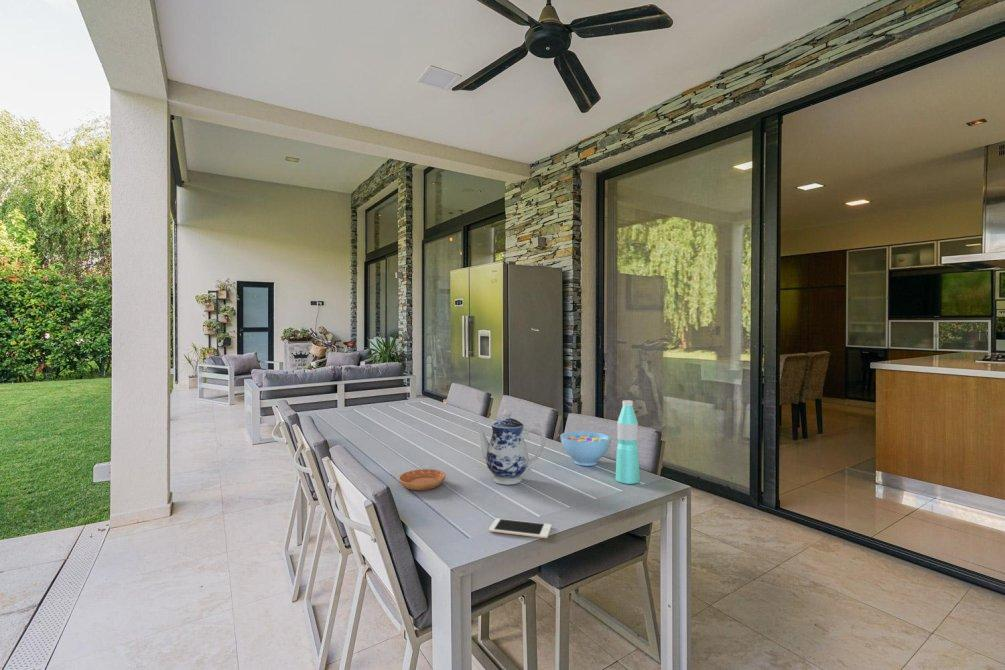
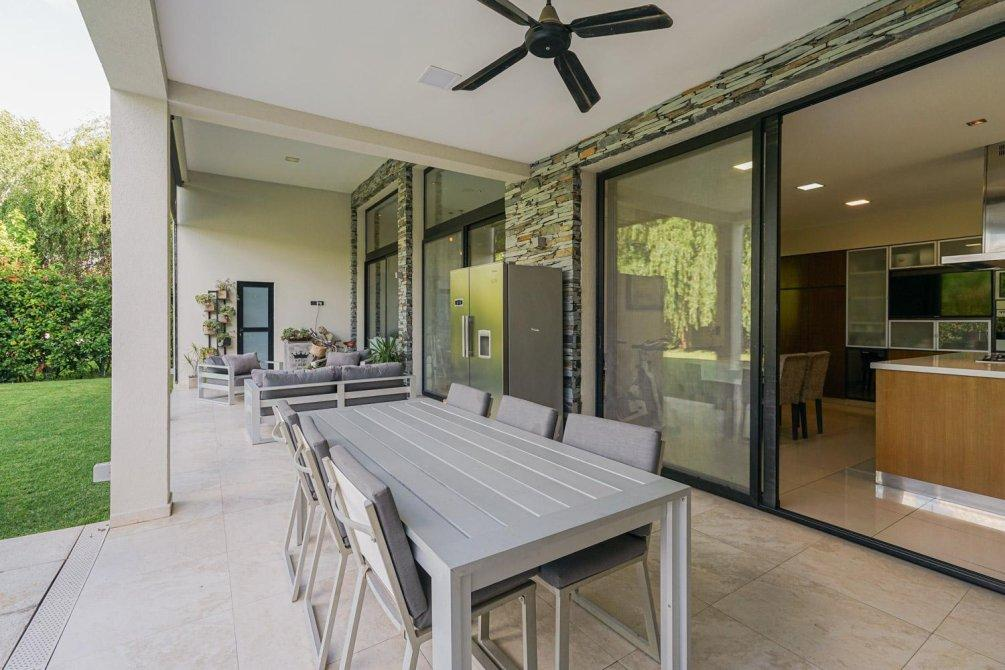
- cell phone (520, 527)
- water bottle (627, 440)
- teapot (507, 444)
- saucer (422, 479)
- bowl (585, 449)
